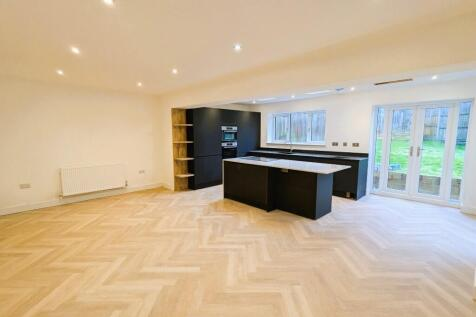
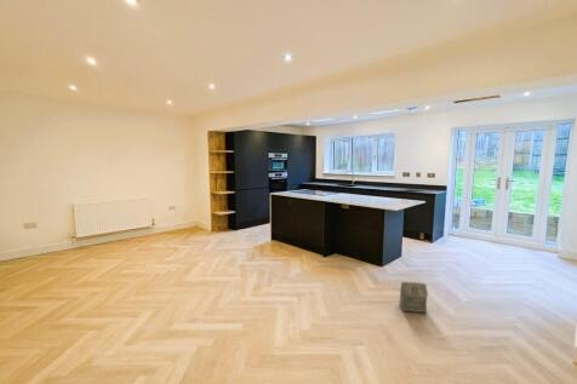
+ bag (413, 296)
